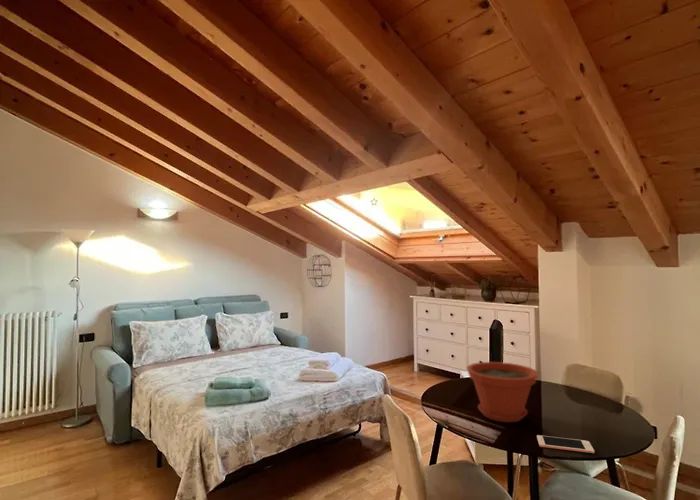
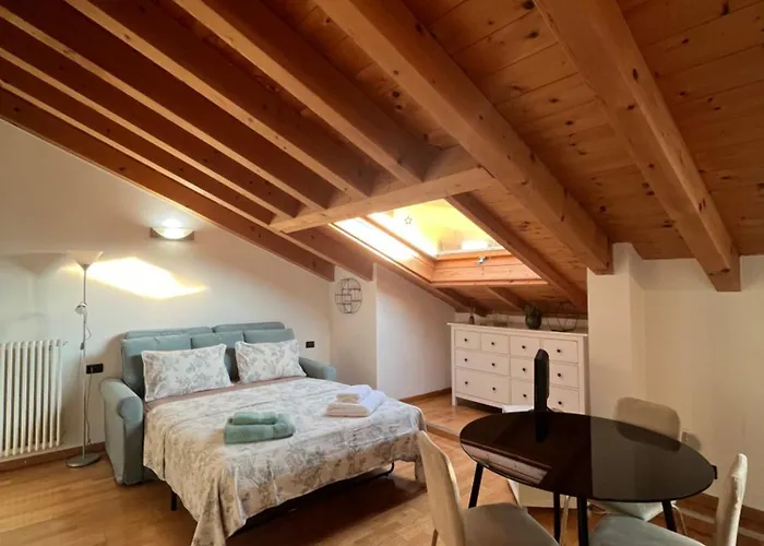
- plant pot (501, 392)
- cell phone (564, 443)
